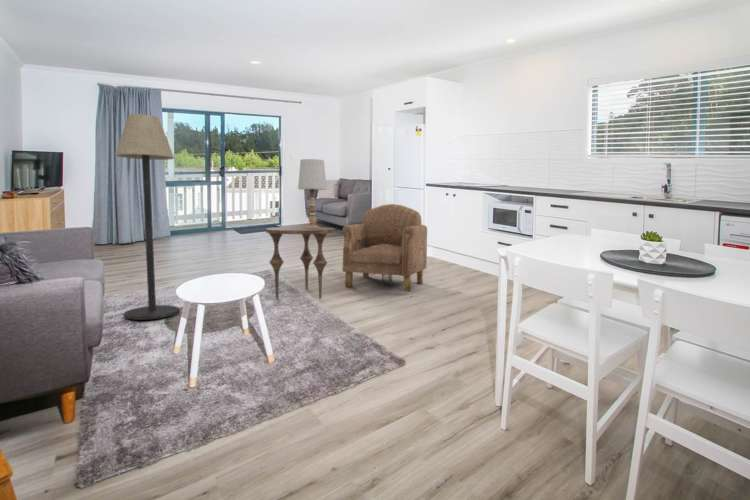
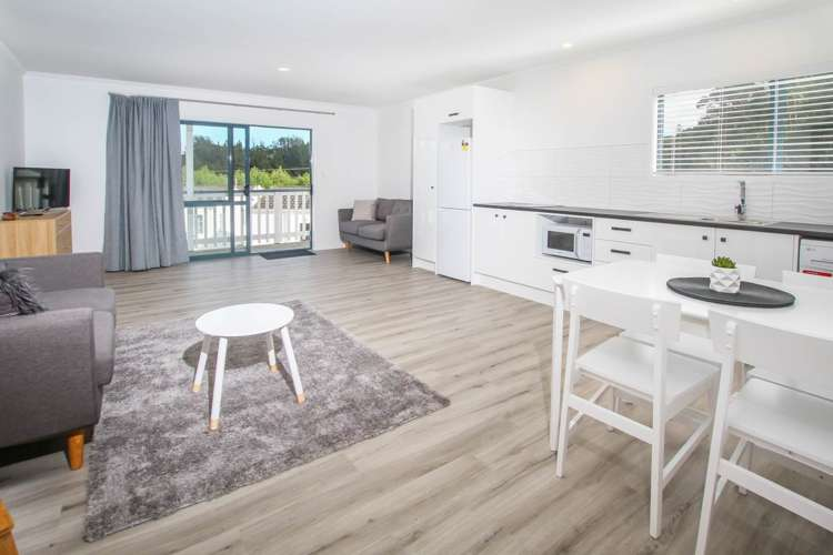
- floor lamp (148, 217)
- side table (302, 261)
- armchair (383, 245)
- table lamp (312, 194)
